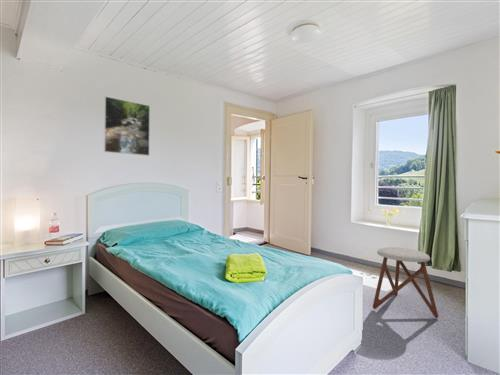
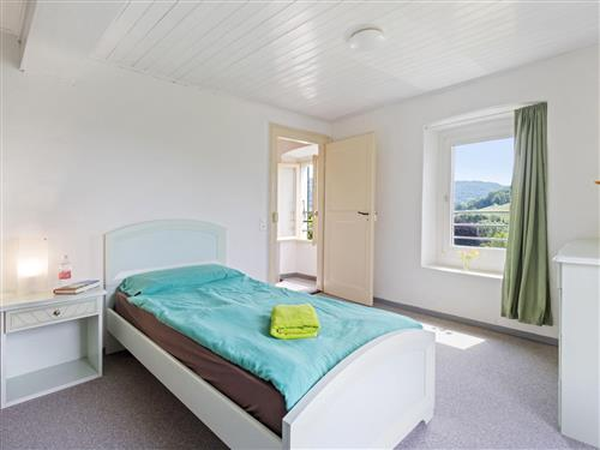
- stool (397, 279)
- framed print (127, 127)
